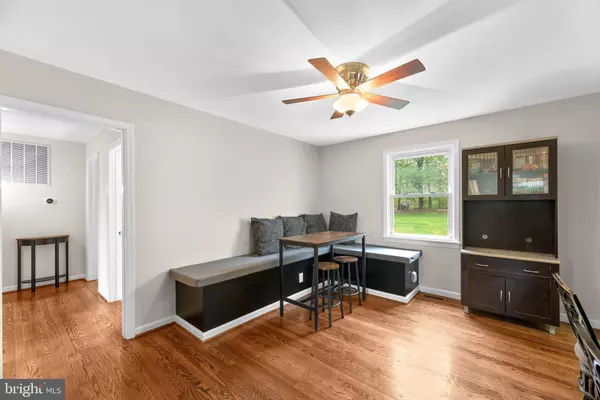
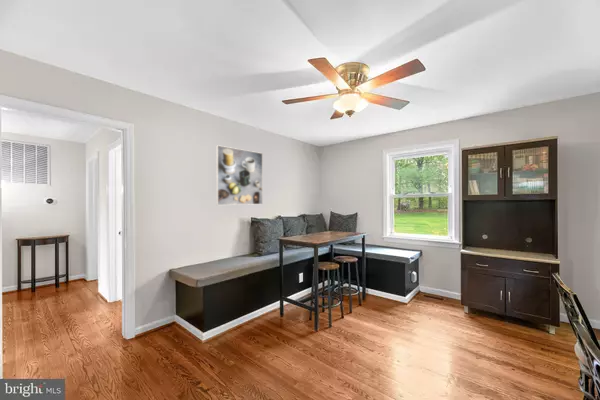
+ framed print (241, 177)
